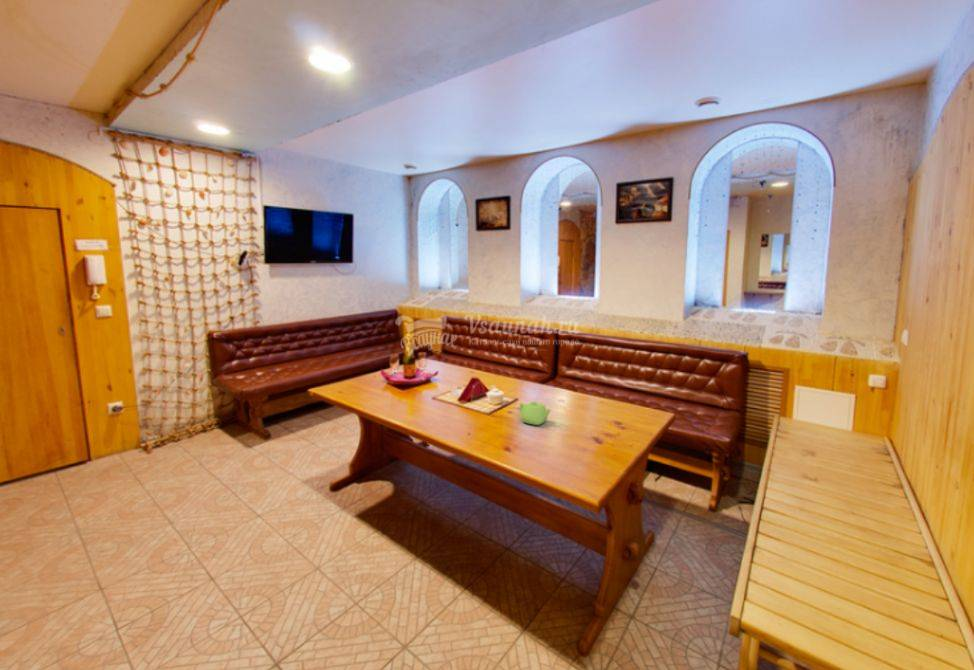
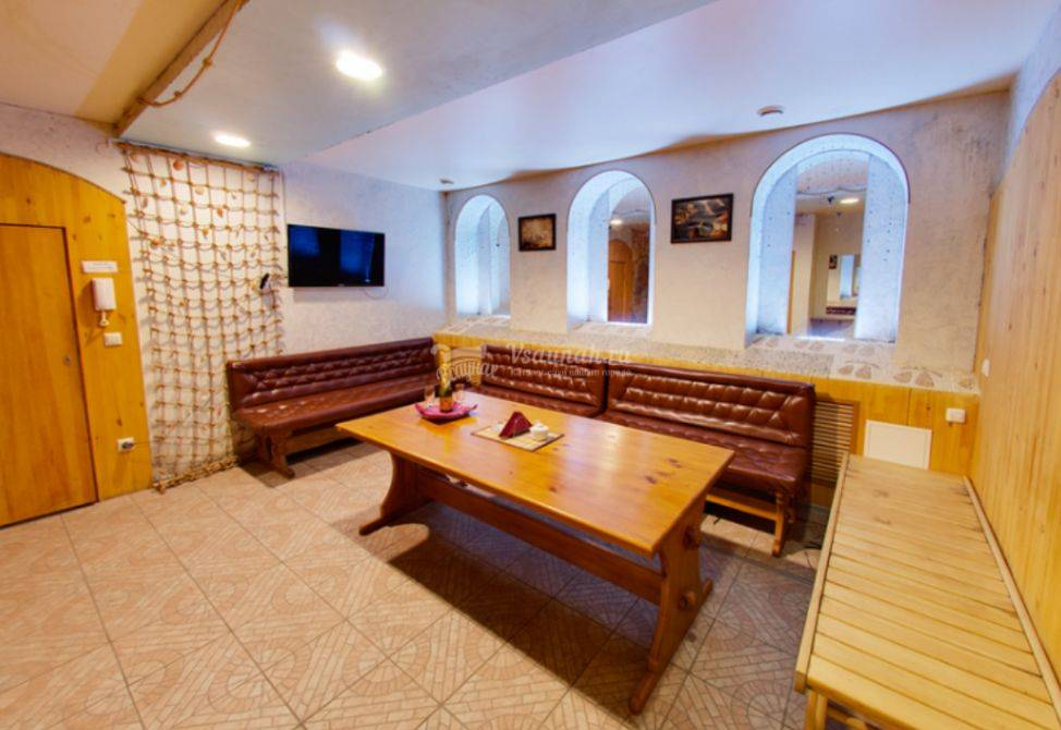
- teapot (534, 412)
